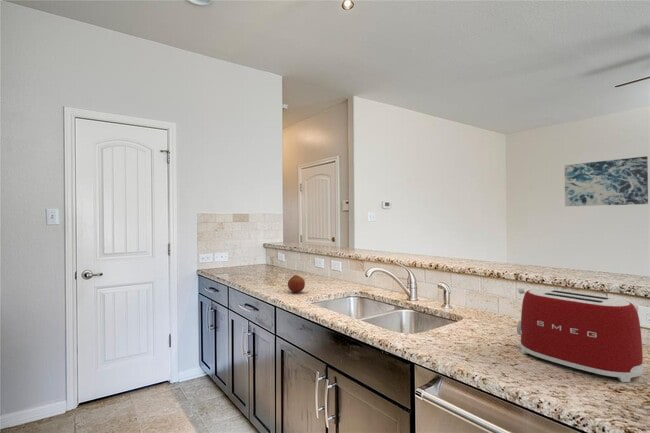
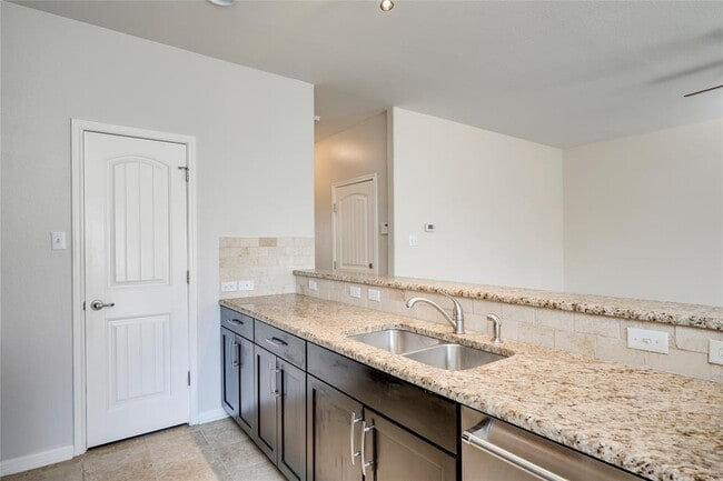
- wall art (603, 183)
- toaster (573, 327)
- fruit (296, 283)
